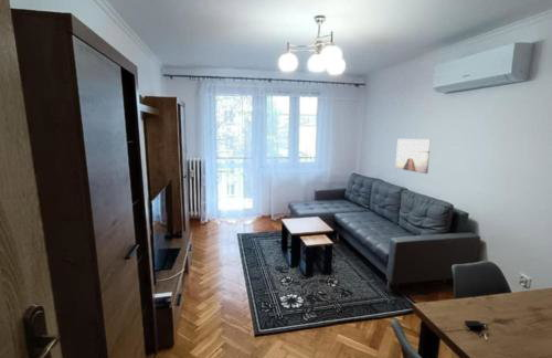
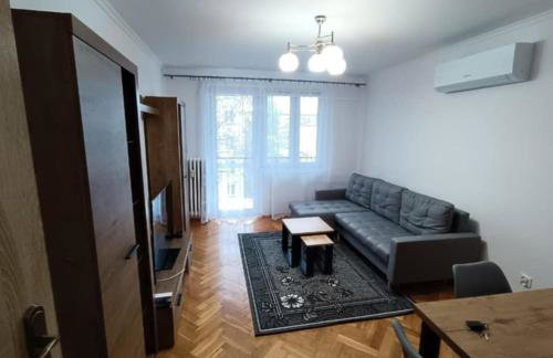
- wall art (411, 155)
